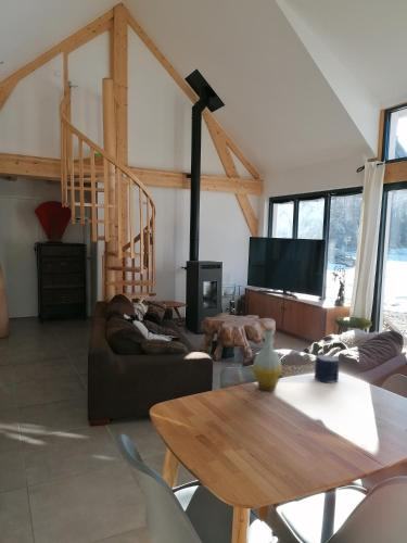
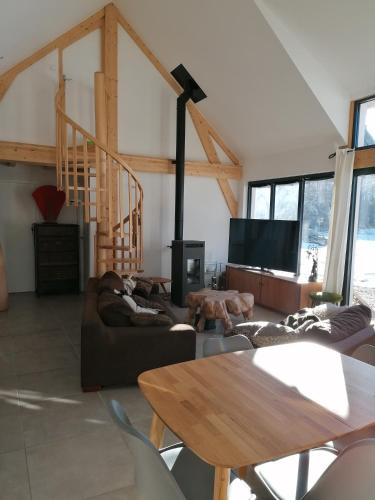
- candle (327, 368)
- bottle (267, 357)
